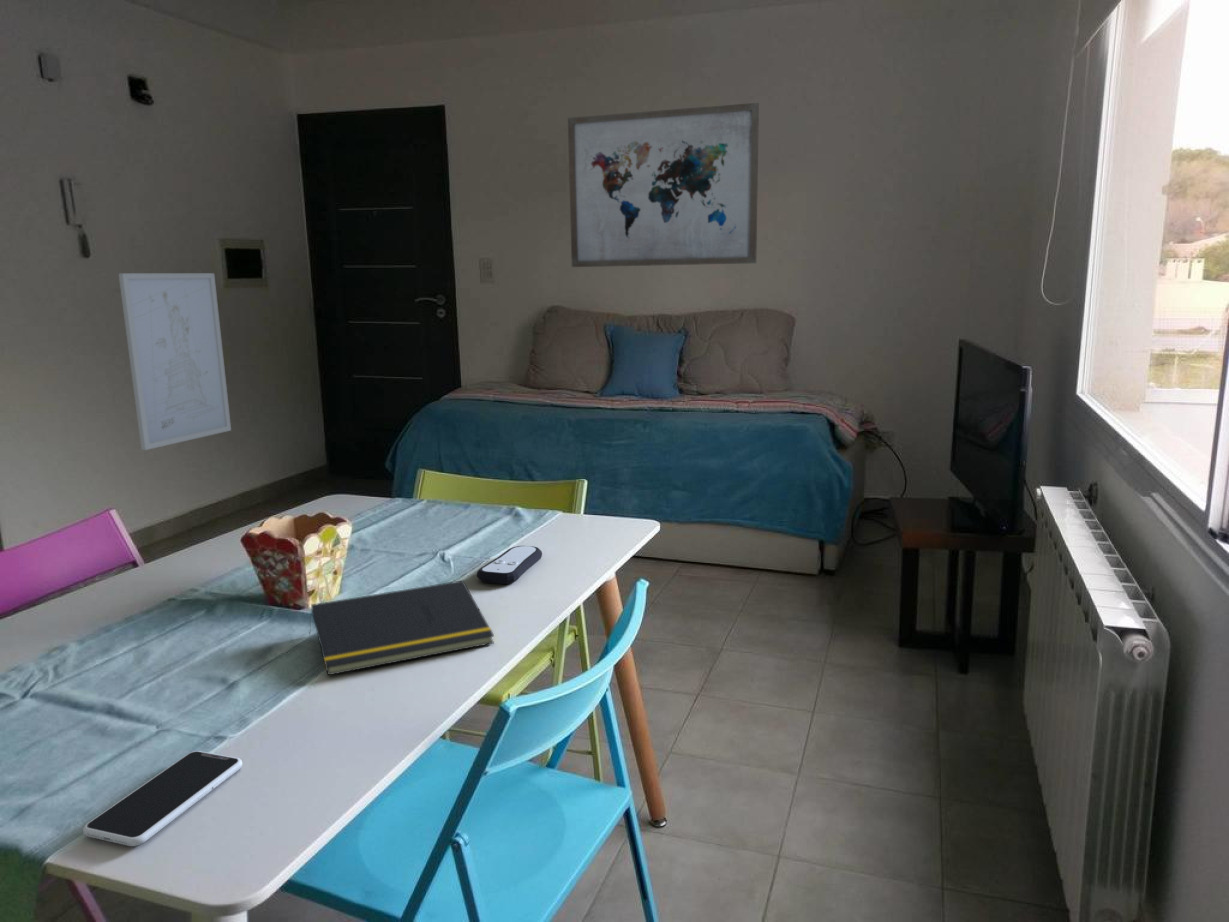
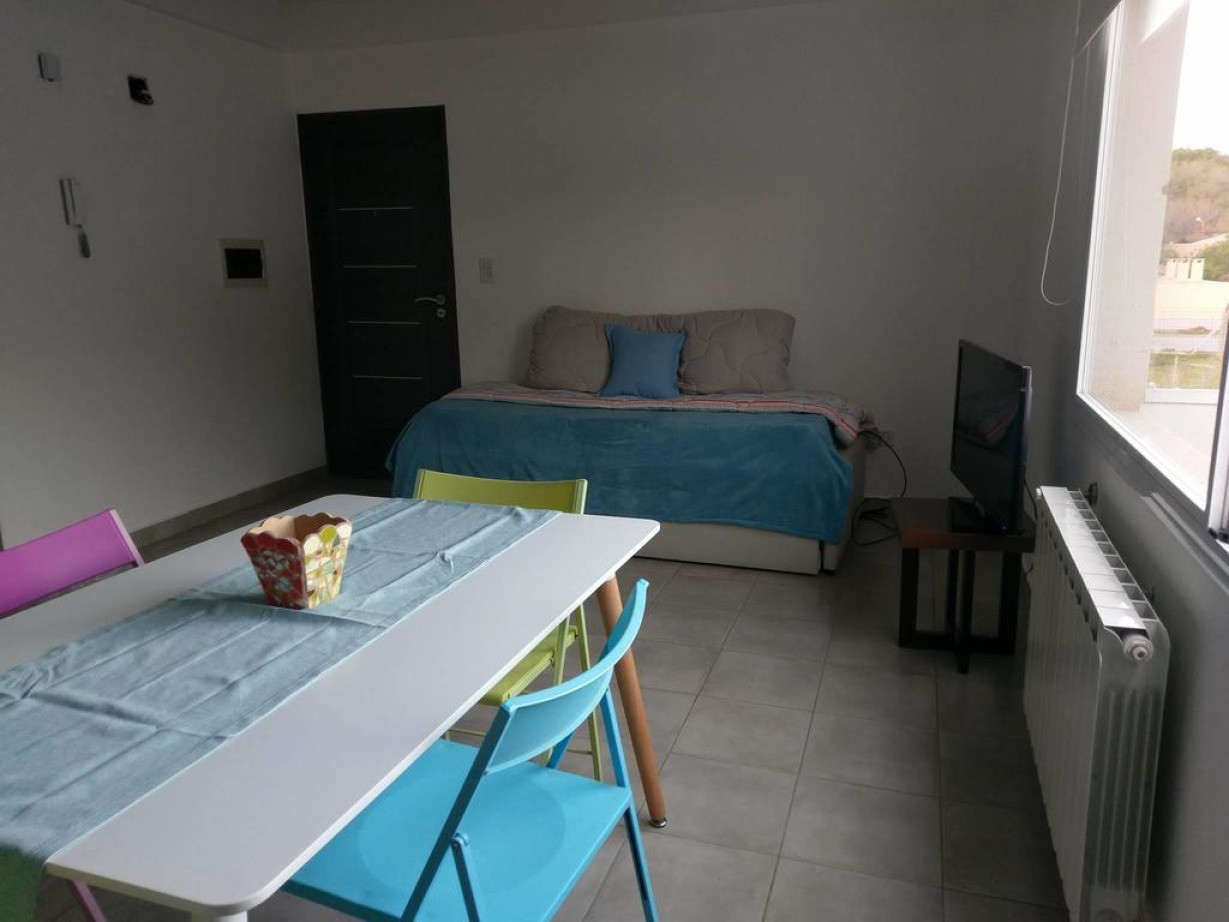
- wall art (179, 358)
- wall art (660, 189)
- remote control (512, 563)
- notepad (401, 623)
- smartphone (167, 794)
